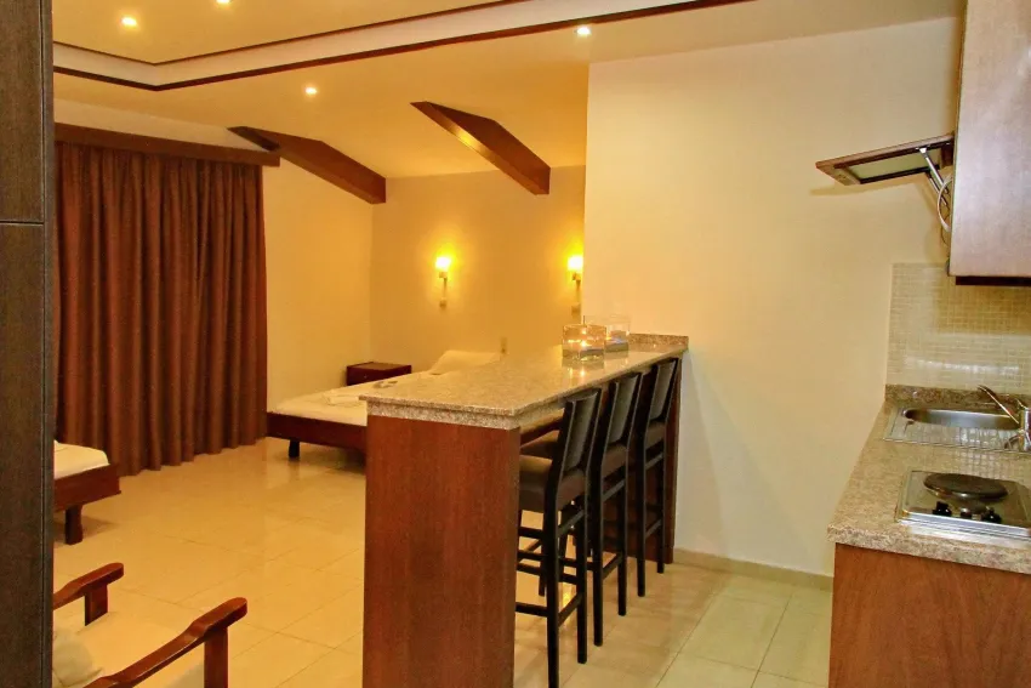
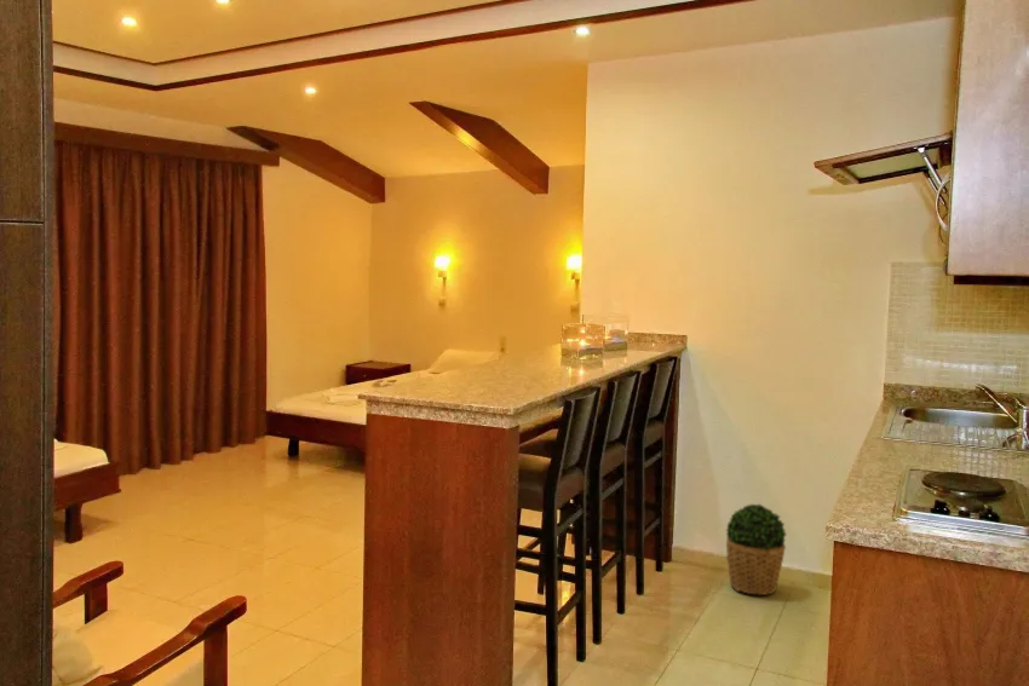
+ potted plant (754, 547)
